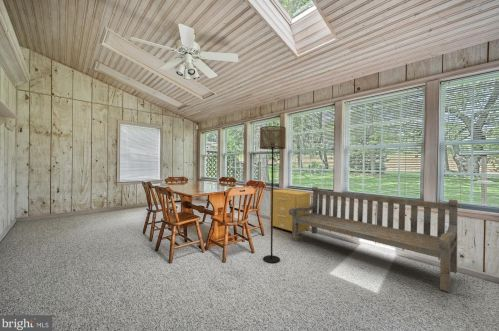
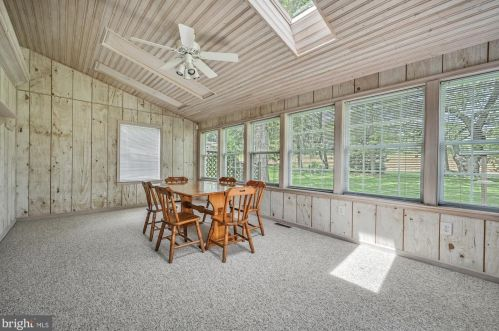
- floor lamp (272, 193)
- bench (360, 224)
- side table (288, 210)
